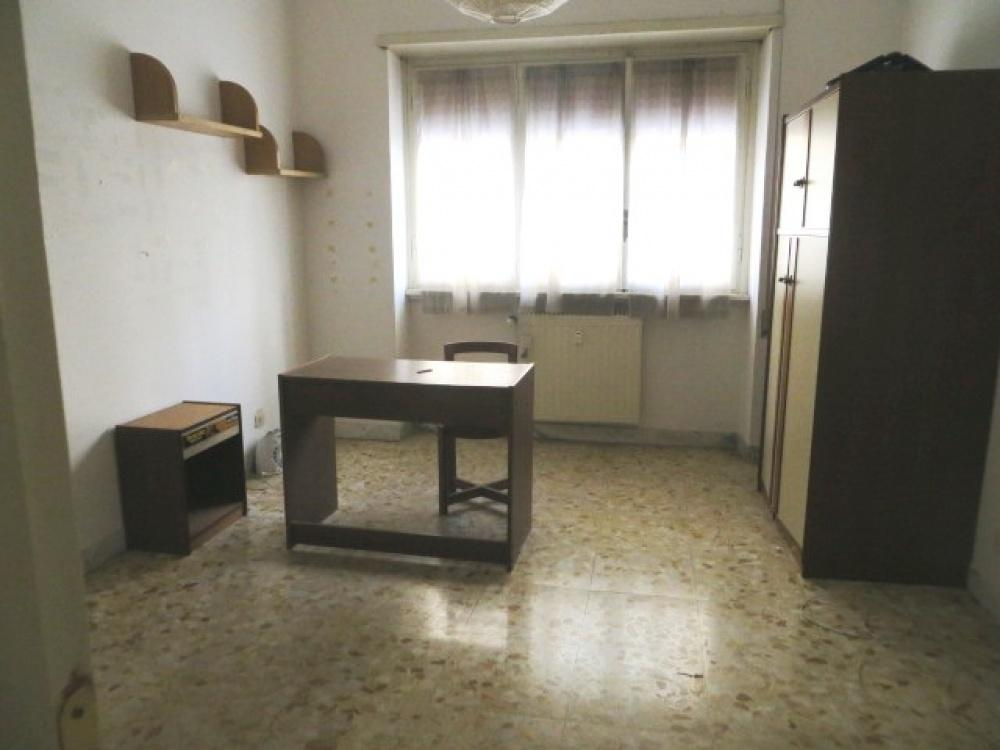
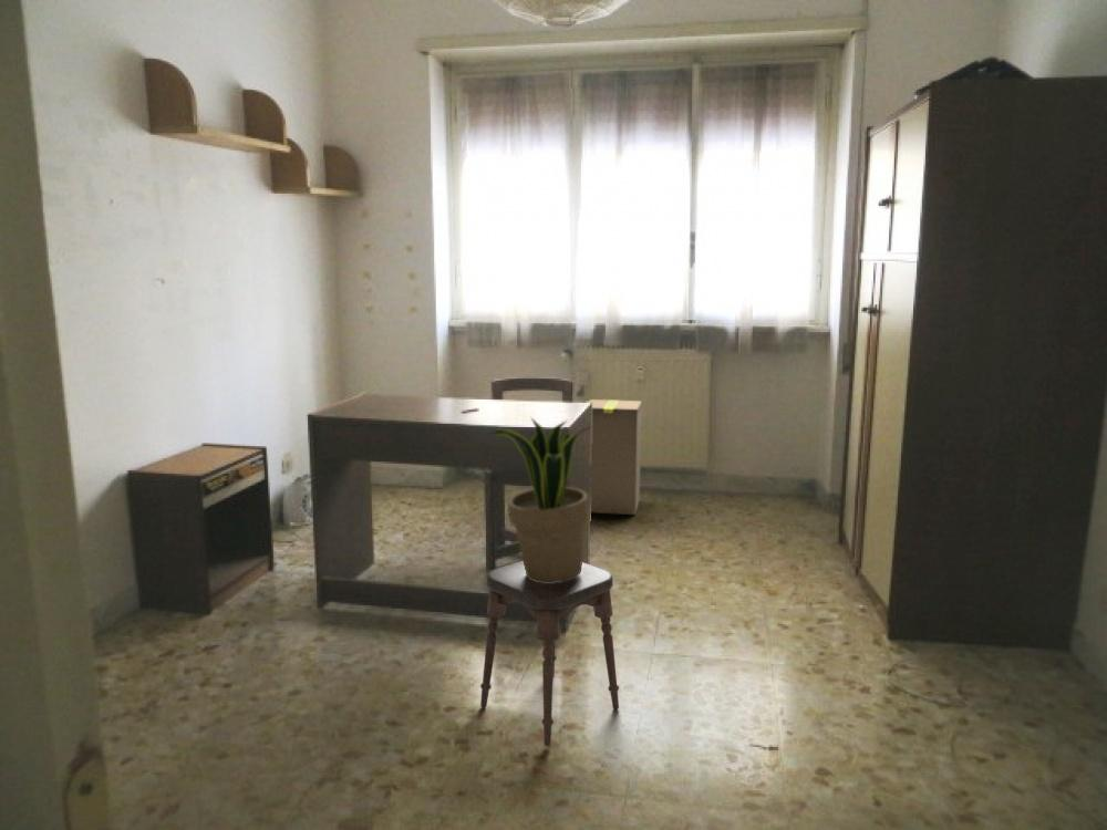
+ cardboard box (612, 455)
+ stool (549, 642)
+ potted plant (551, 498)
